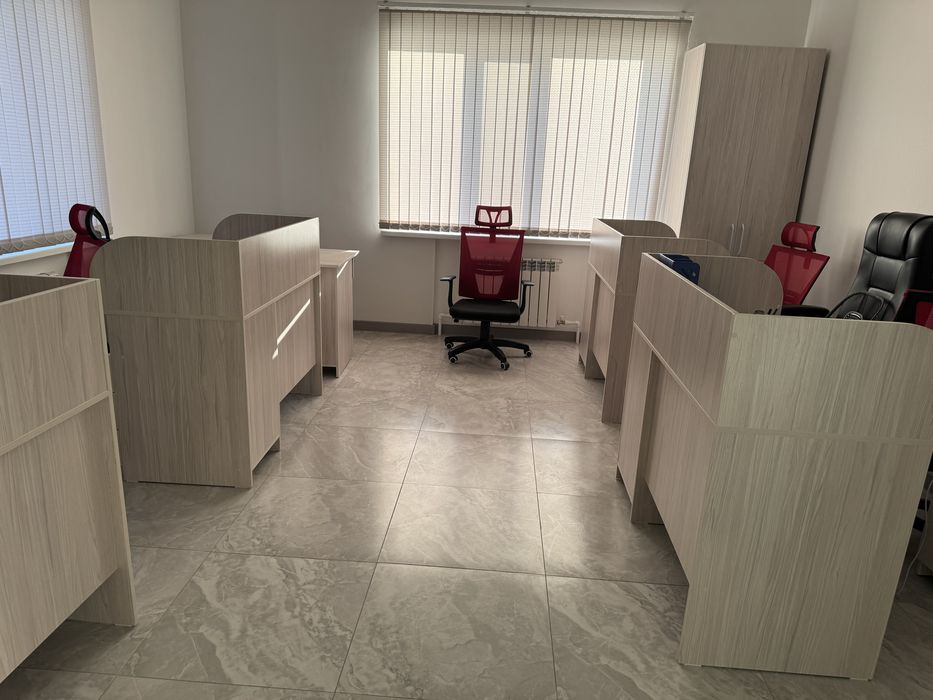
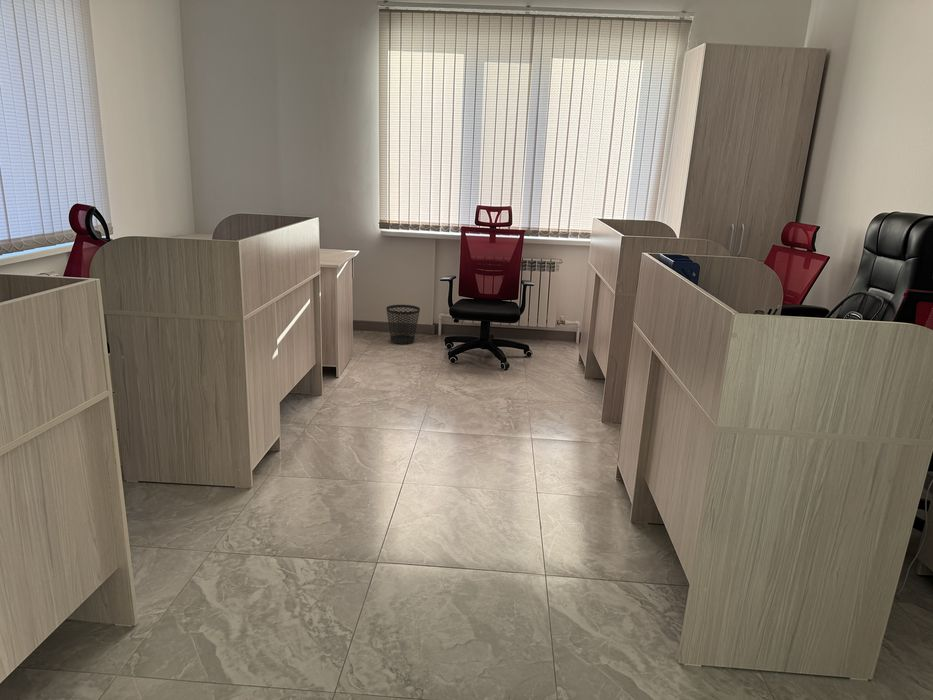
+ wastebasket (402, 324)
